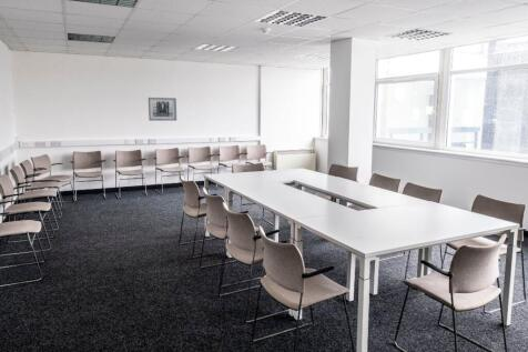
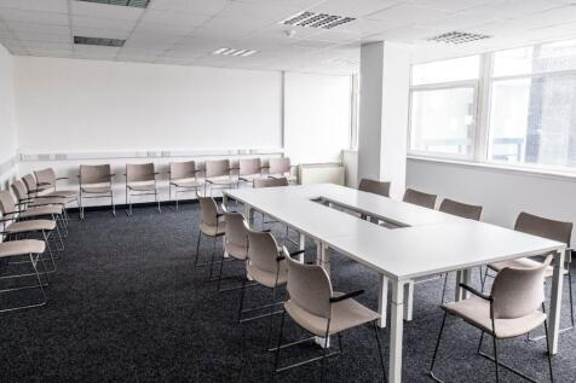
- wall art (162, 109)
